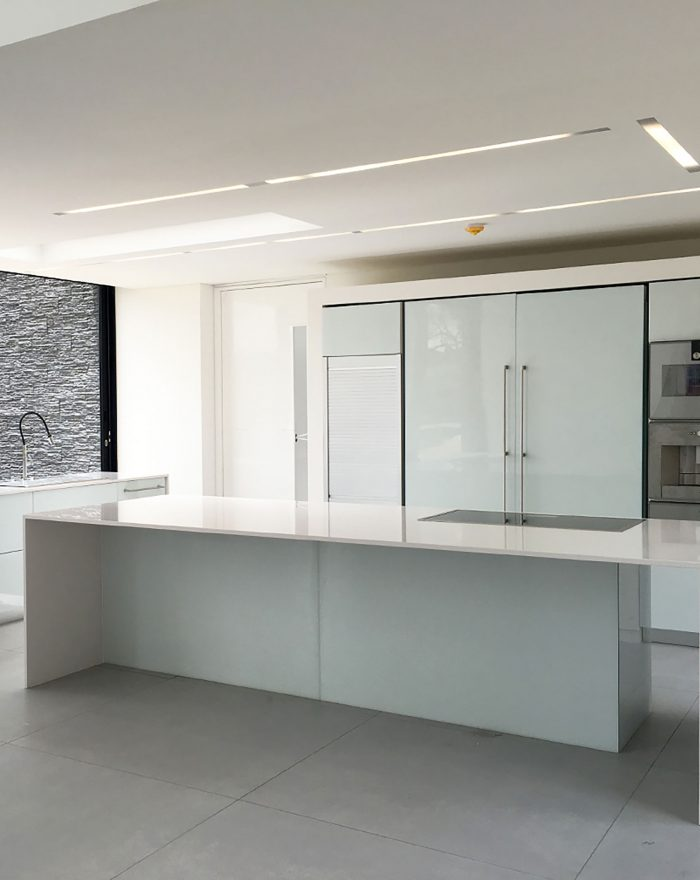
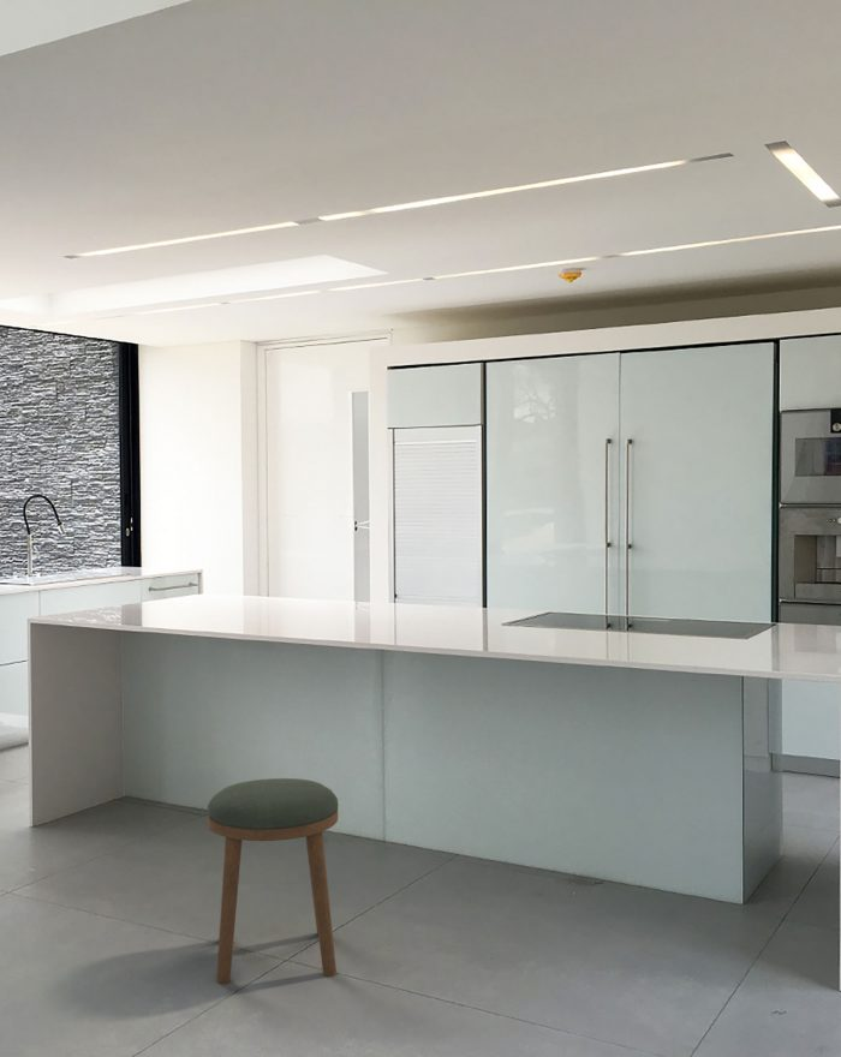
+ stool (274, 840)
